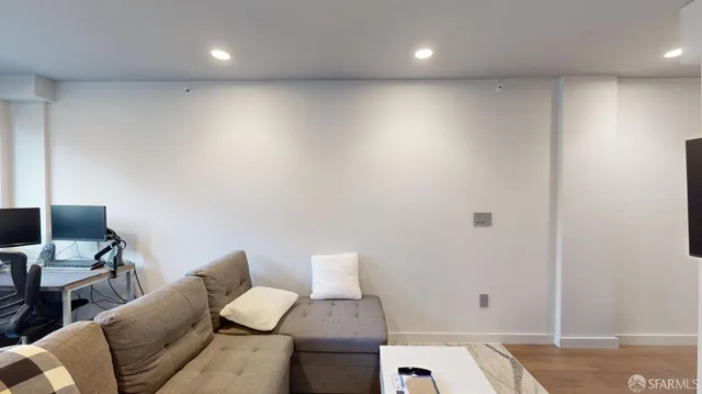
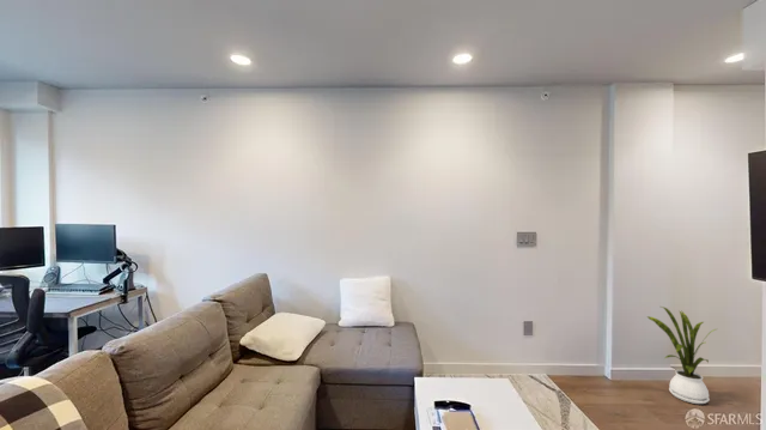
+ house plant (685, 350)
